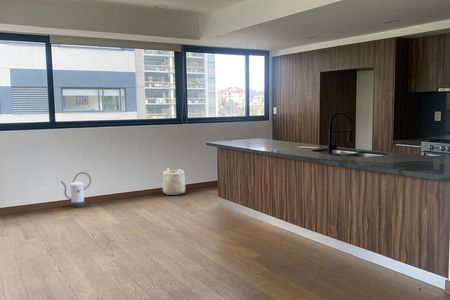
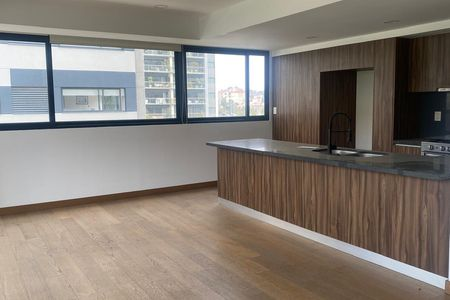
- basket (173, 180)
- watering can (76, 189)
